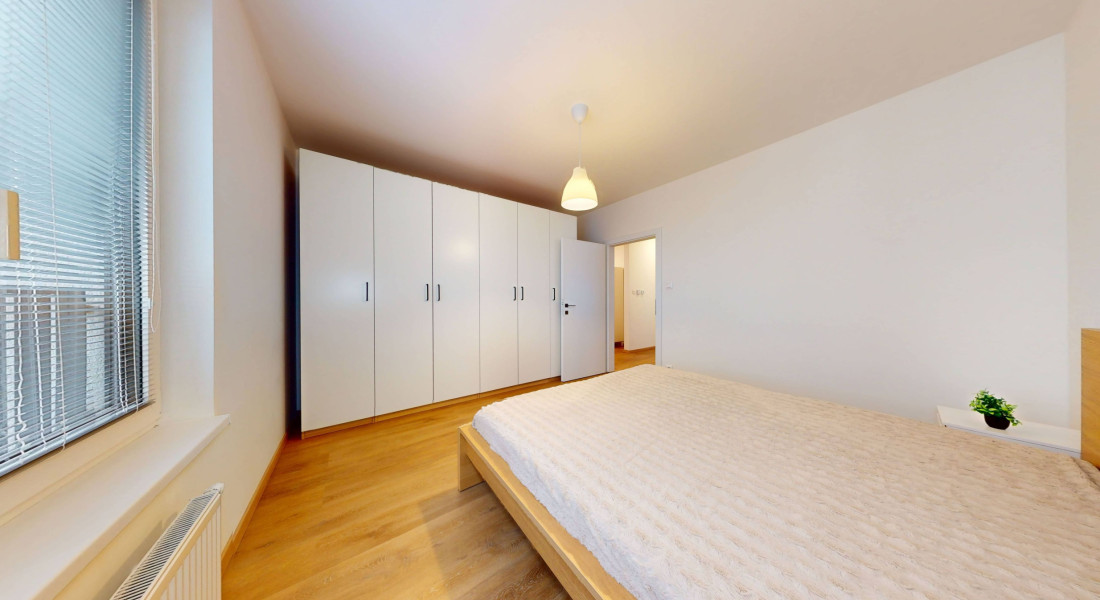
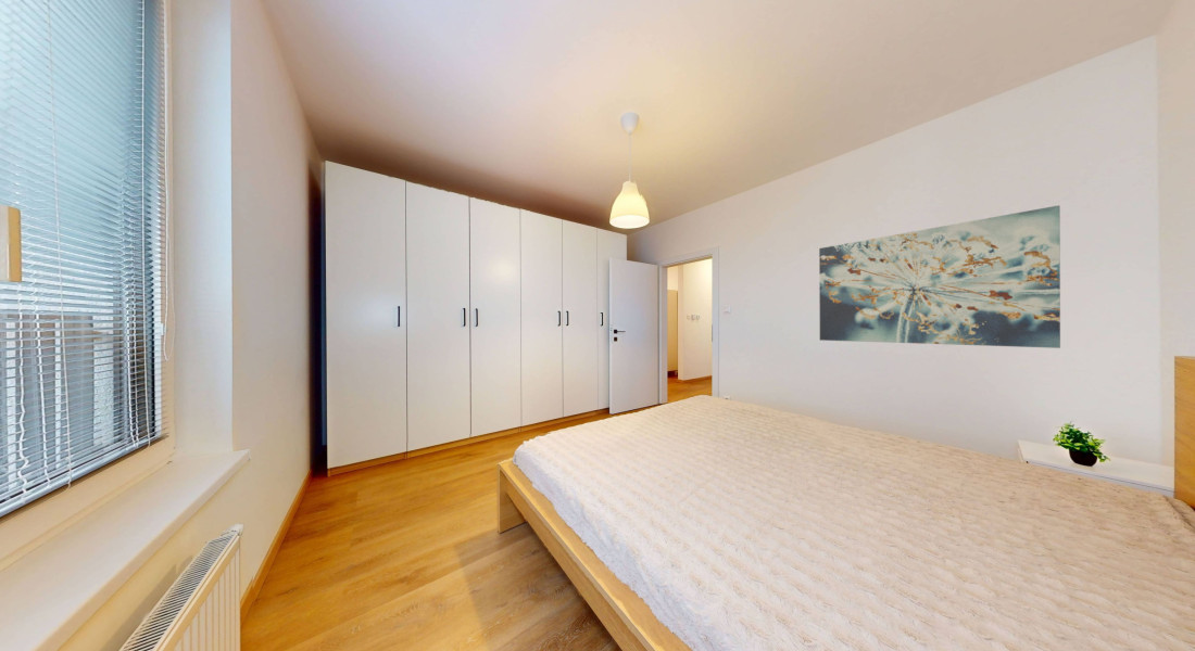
+ wall art (914, 288)
